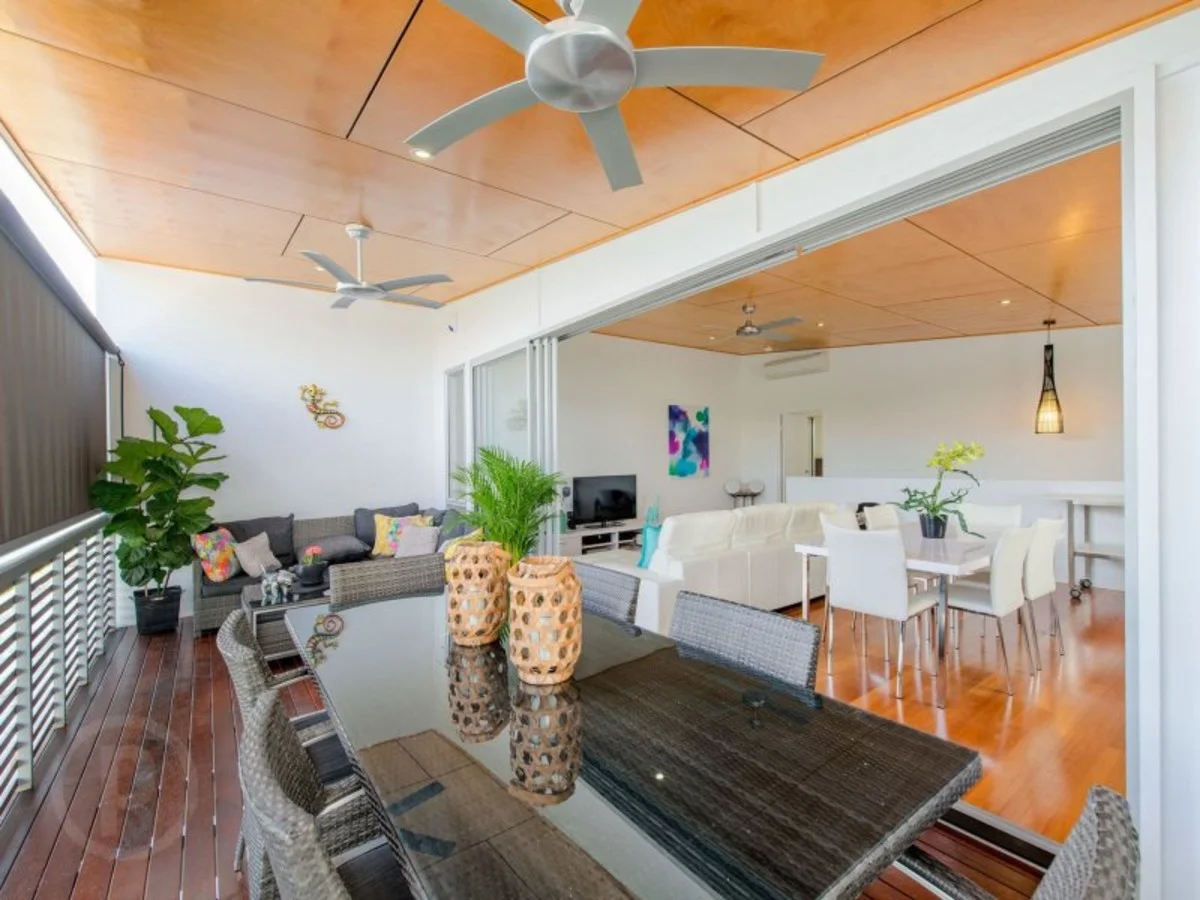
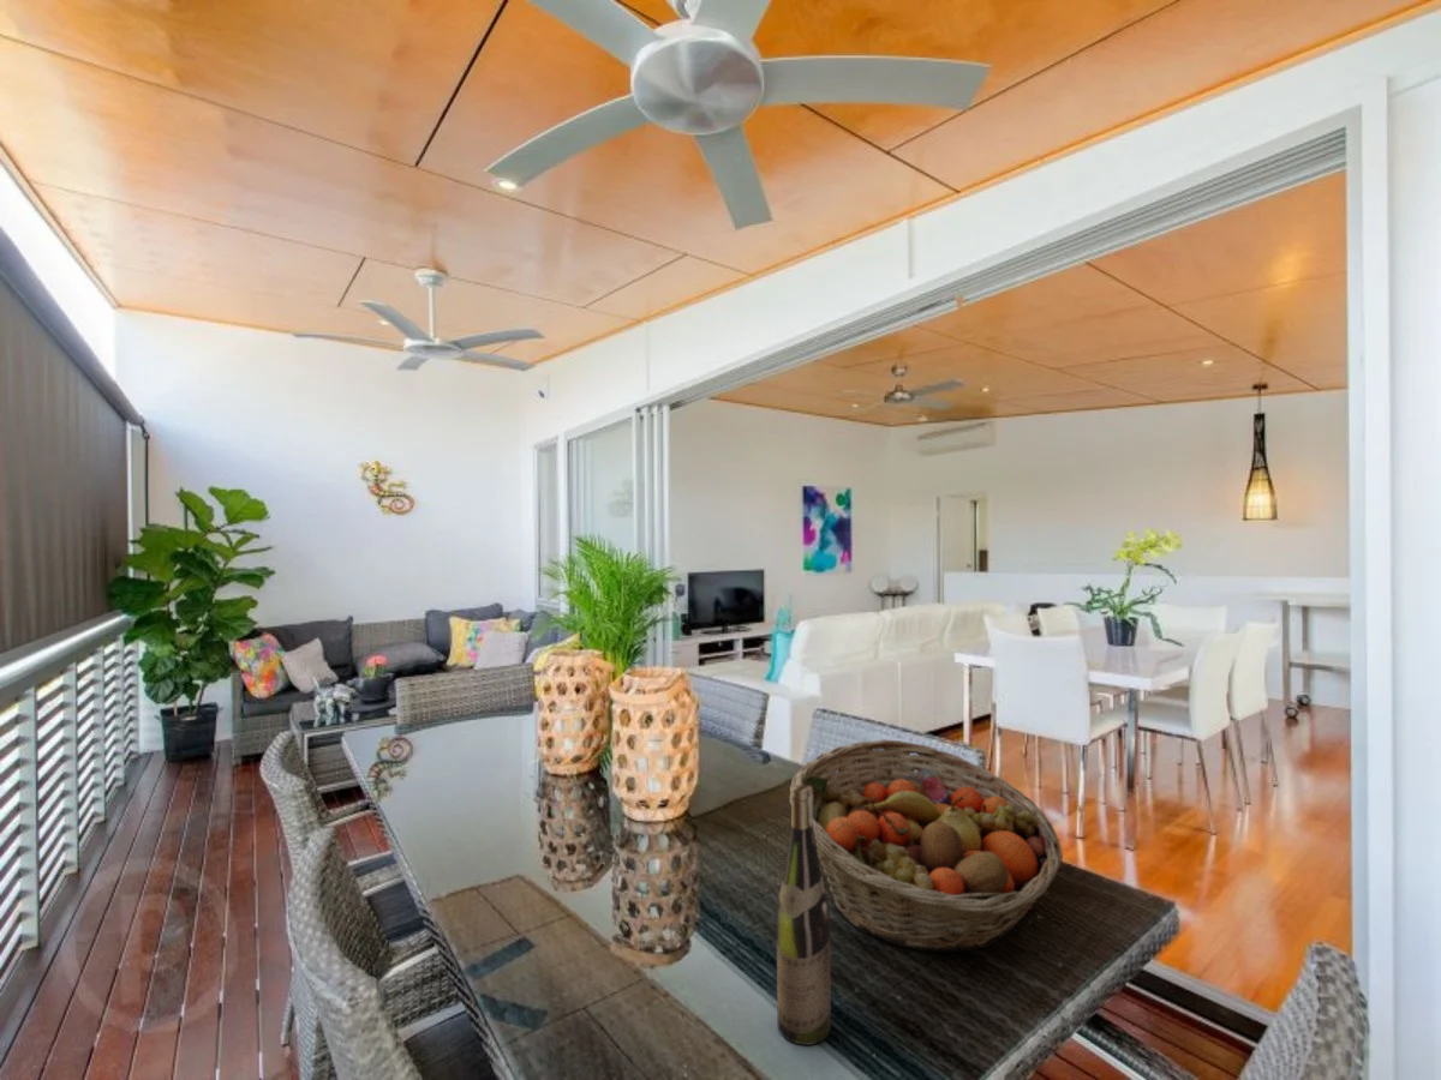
+ fruit basket (923, 833)
+ wine bottle (802, 906)
